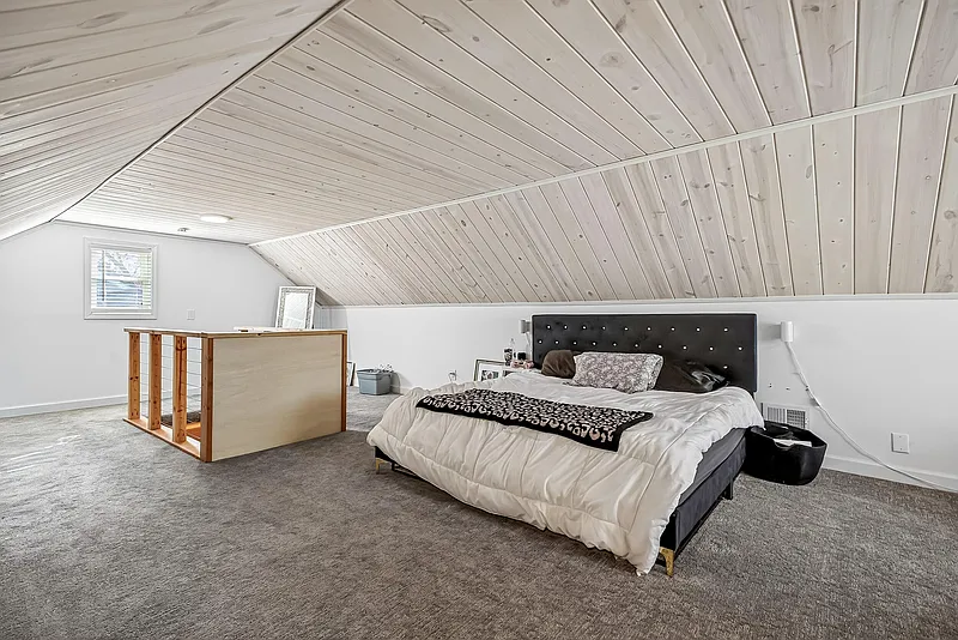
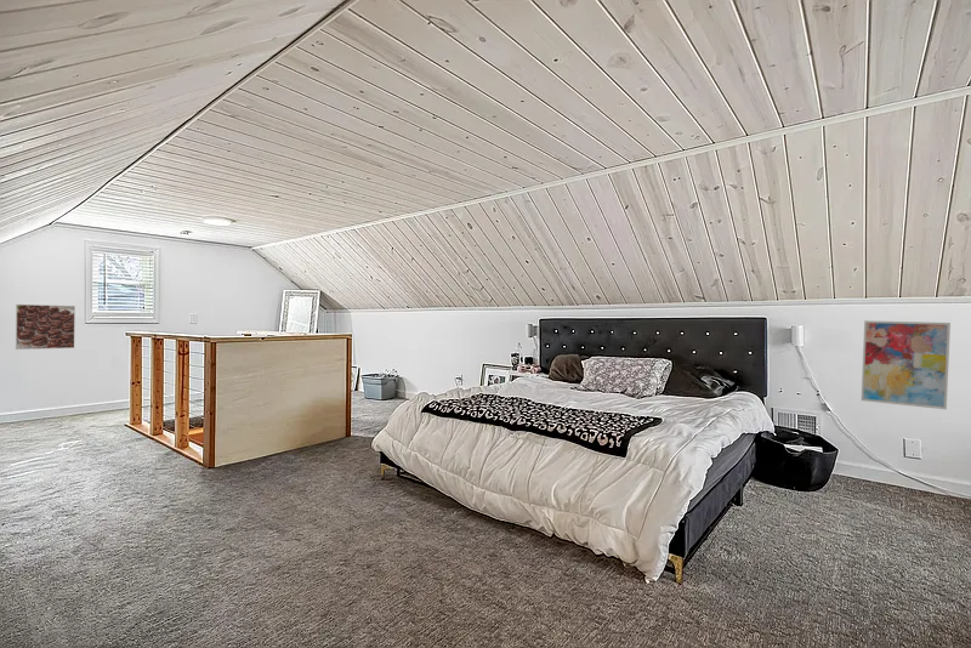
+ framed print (46, 326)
+ wall art (903, 363)
